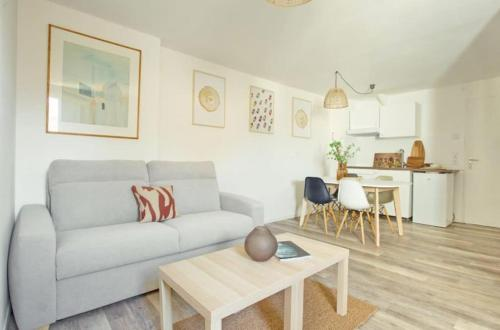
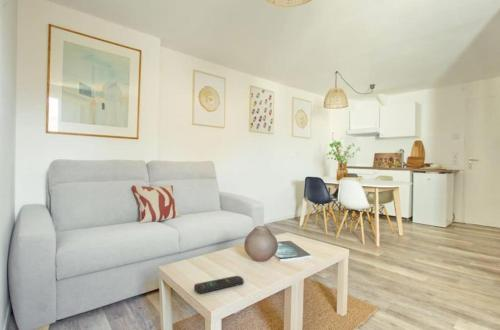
+ remote control (219, 283)
